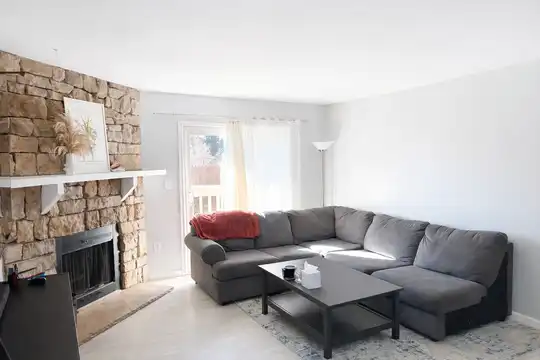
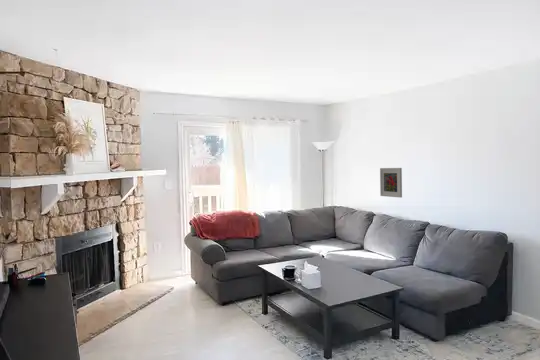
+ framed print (390, 182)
